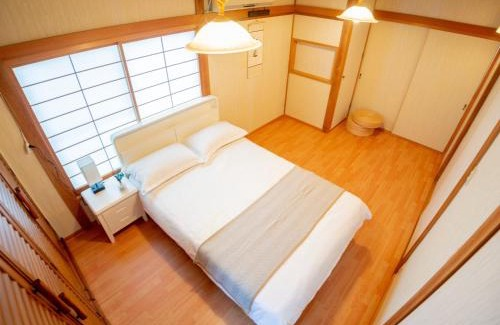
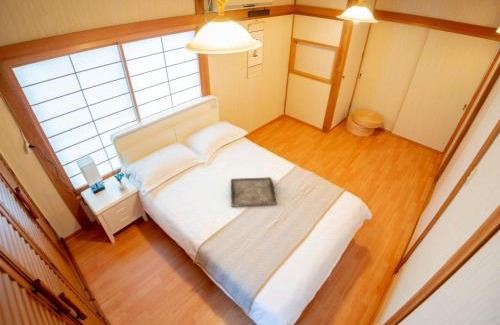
+ serving tray (252, 189)
